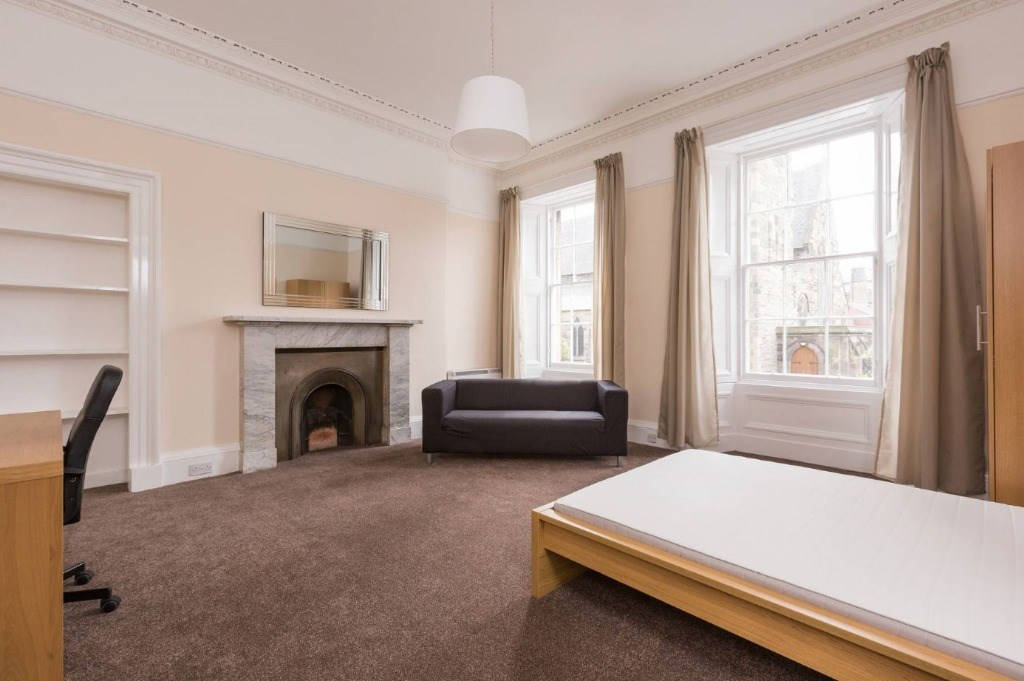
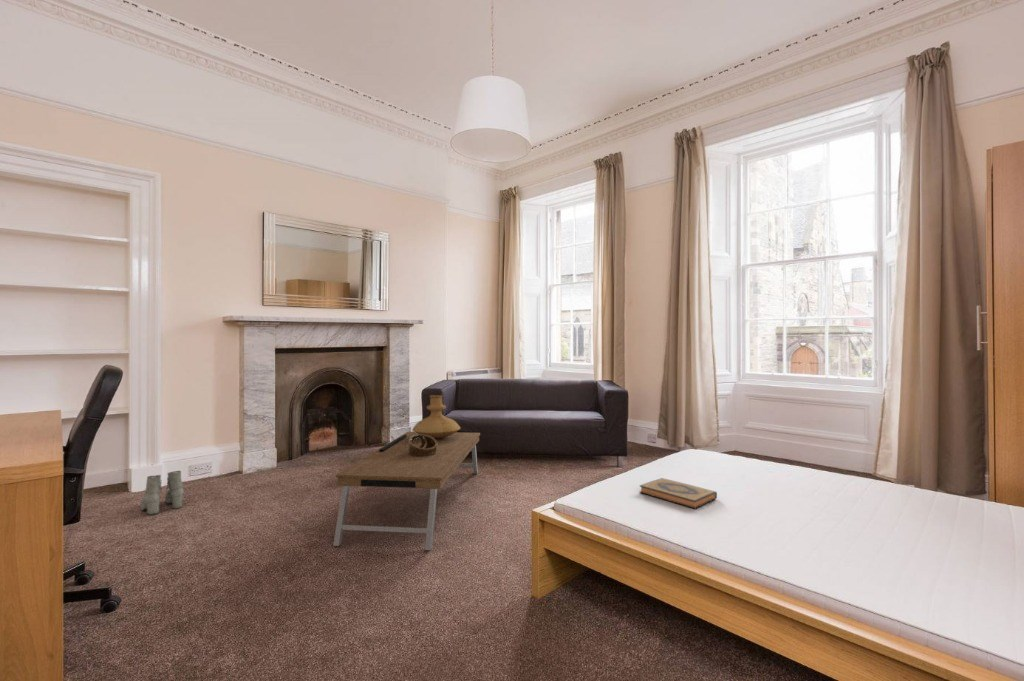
+ vase (436, 414)
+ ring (422, 441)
+ hardback book (677, 491)
+ coffee table (421, 474)
+ boots (161, 489)
